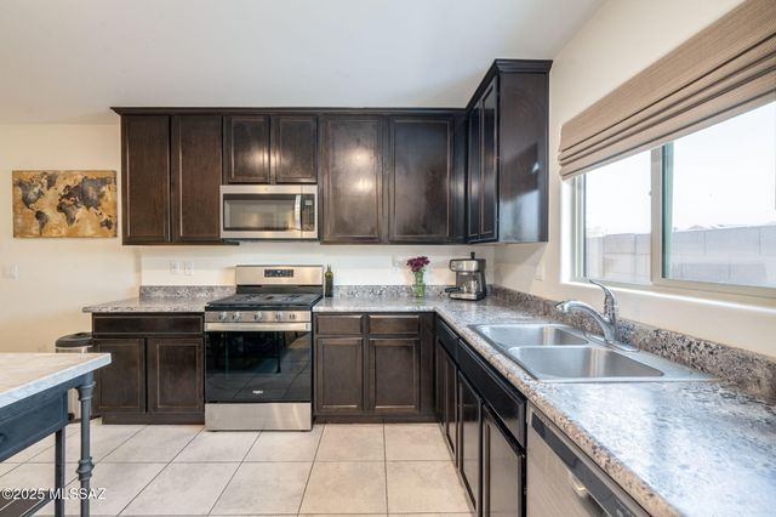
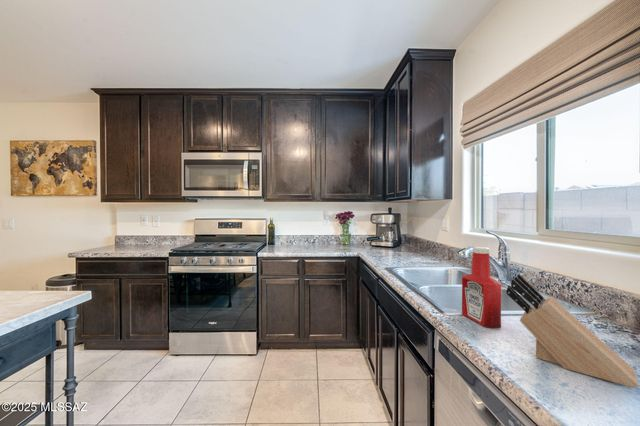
+ knife block (563, 321)
+ soap bottle (480, 283)
